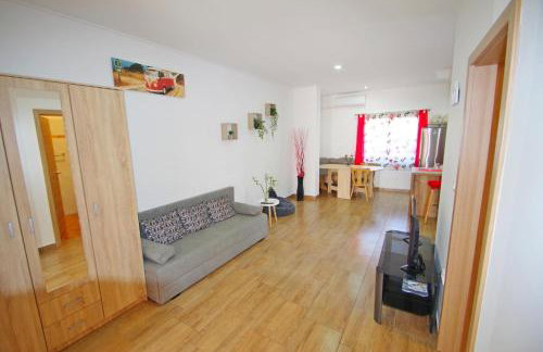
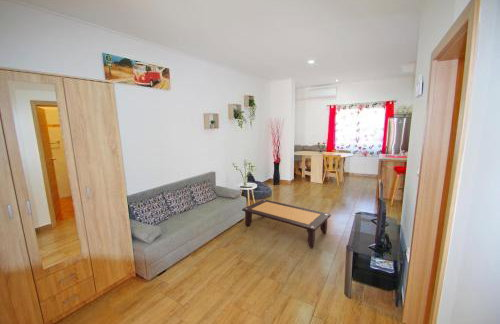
+ coffee table (284, 220)
